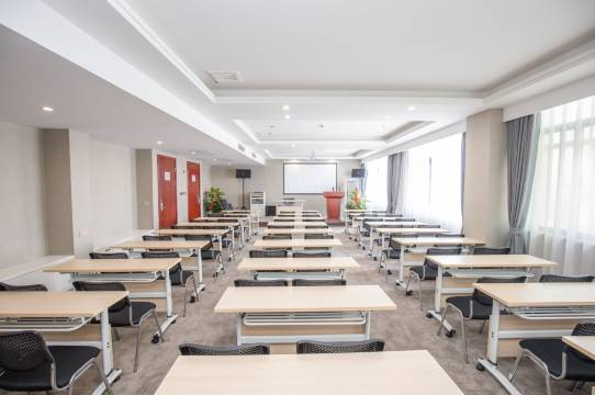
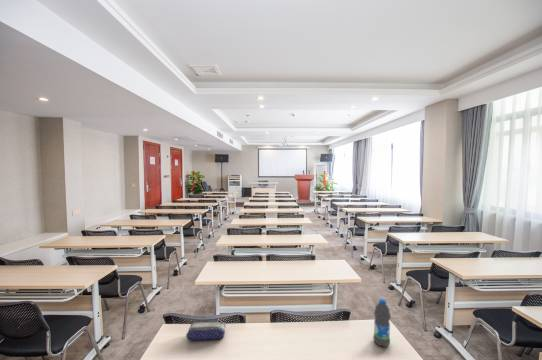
+ pencil case (206, 330)
+ water bottle (382, 321)
